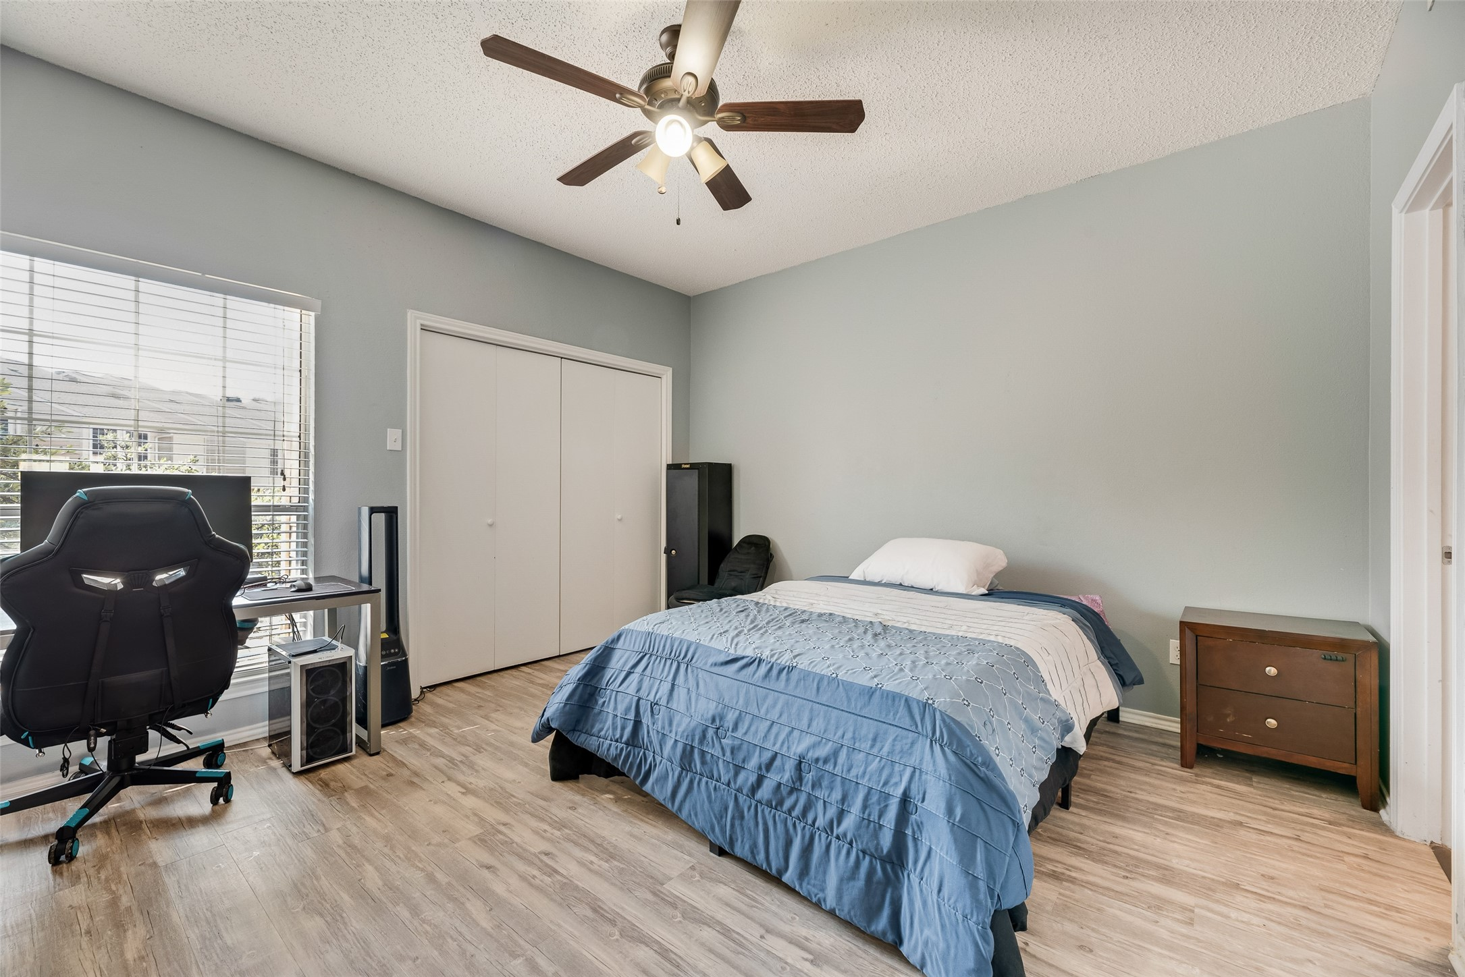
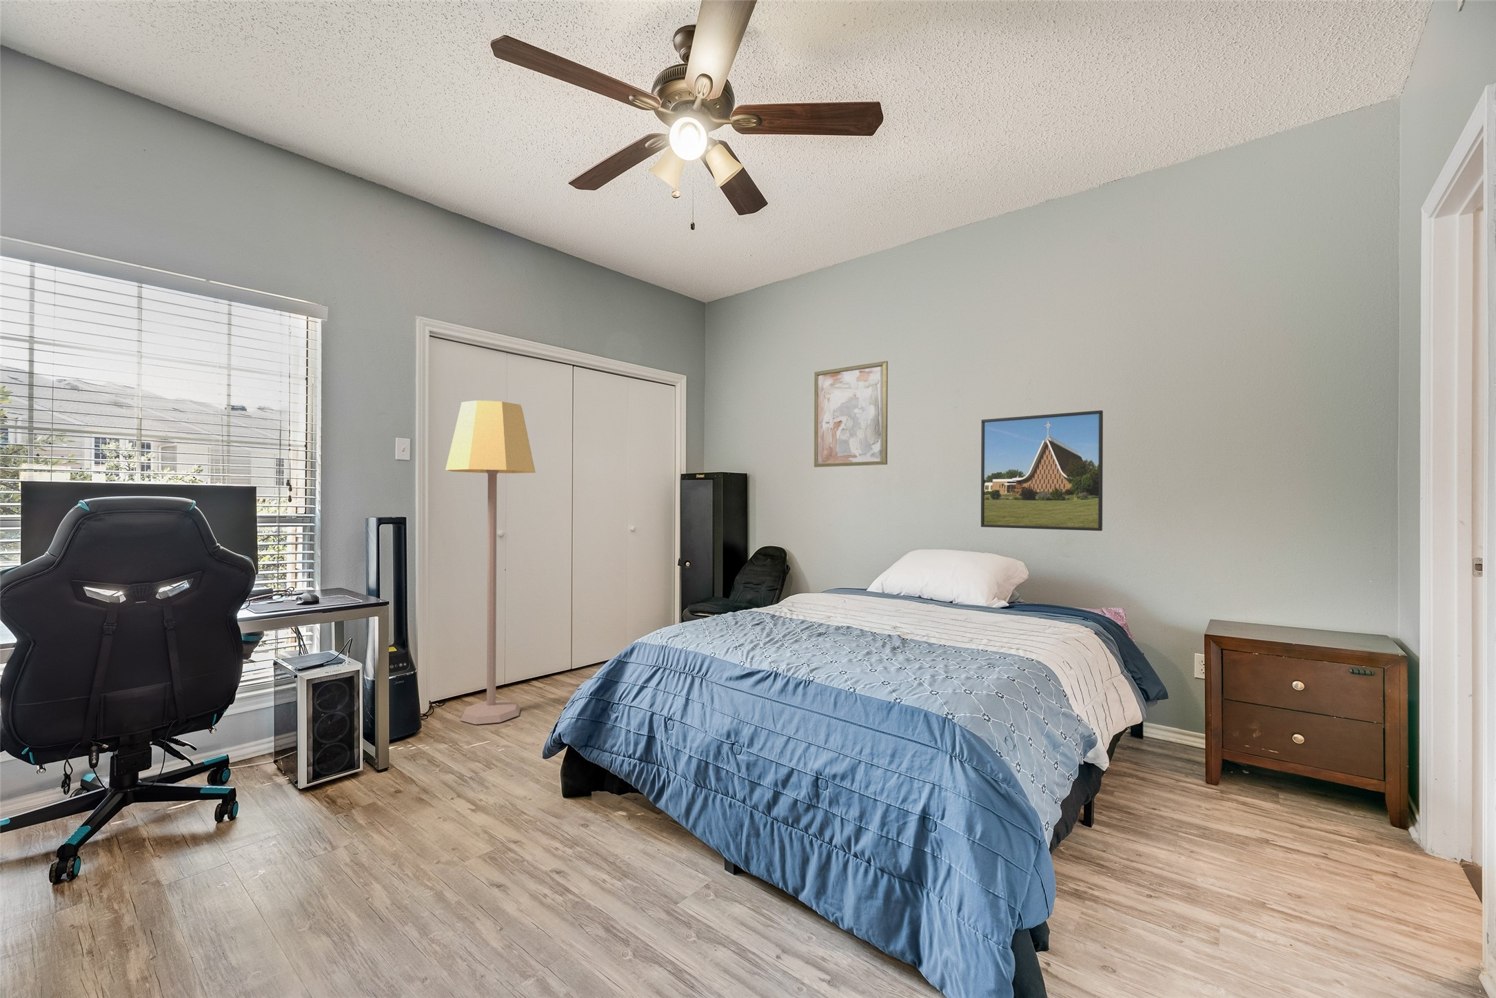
+ lamp (491, 559)
+ wall art (849, 417)
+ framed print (1038, 471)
